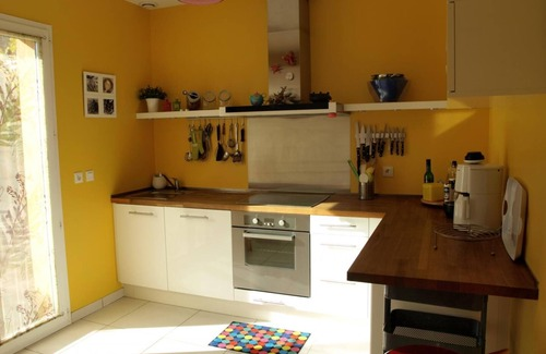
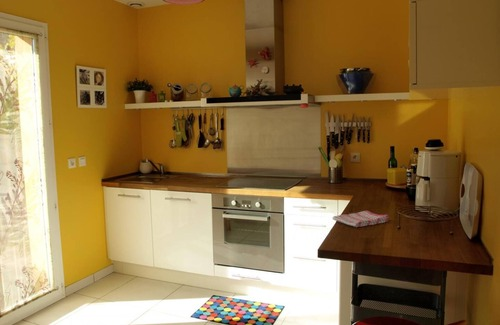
+ dish towel (360, 217)
